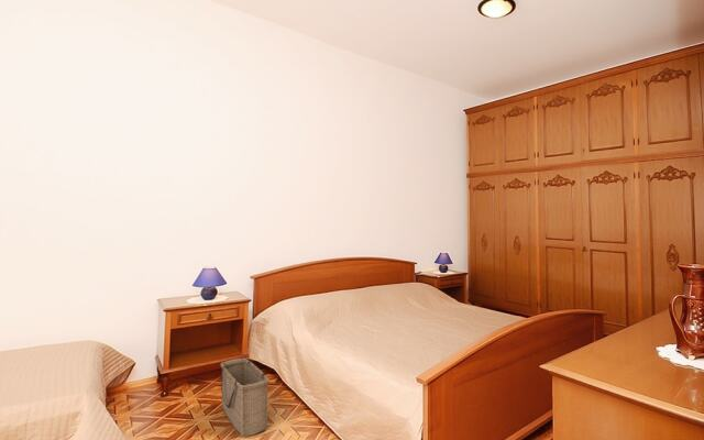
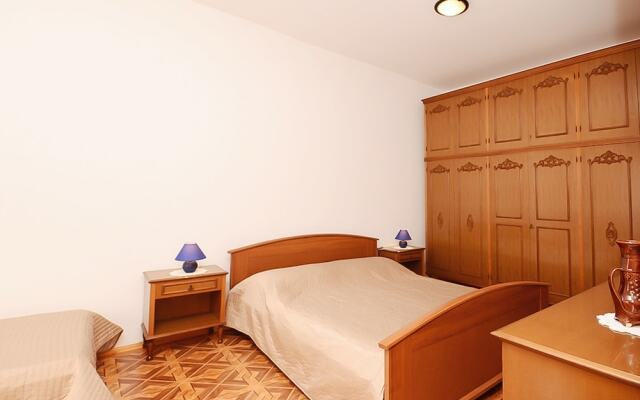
- basket (243, 394)
